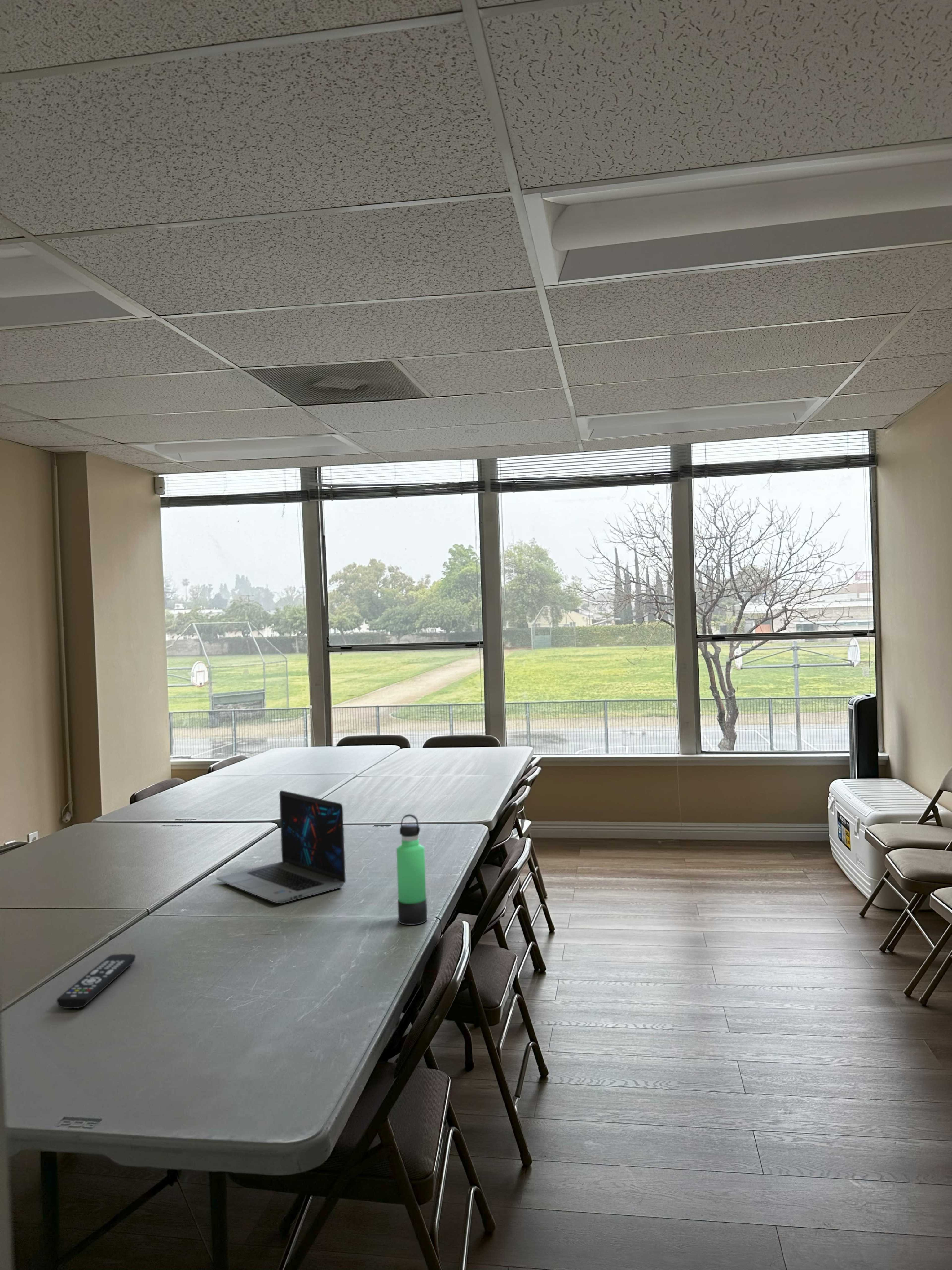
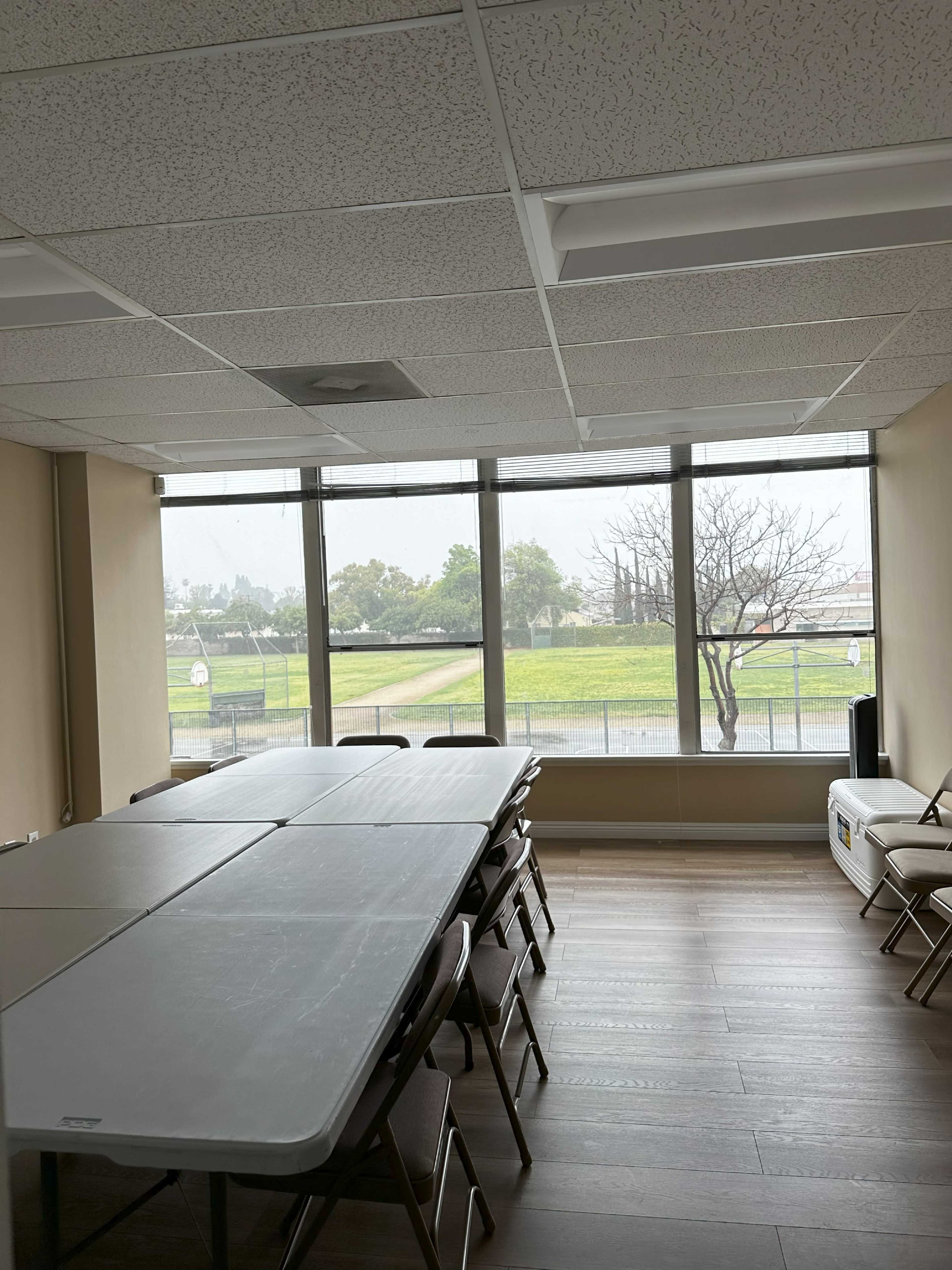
- thermos bottle (411, 867)
- remote control (99, 979)
- laptop (281, 843)
